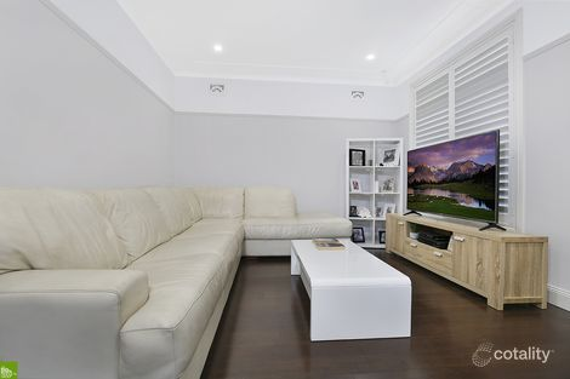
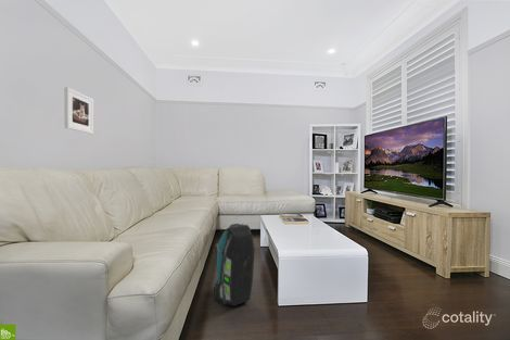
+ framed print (79, 112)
+ backpack (233, 261)
